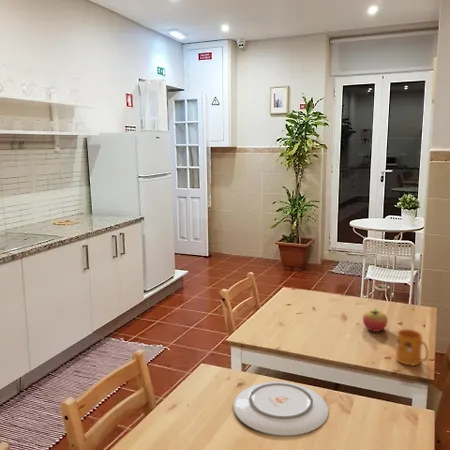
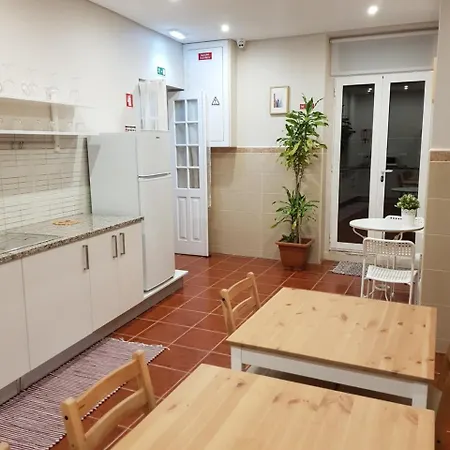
- fruit (375, 318)
- mug (413, 348)
- plate (280, 402)
